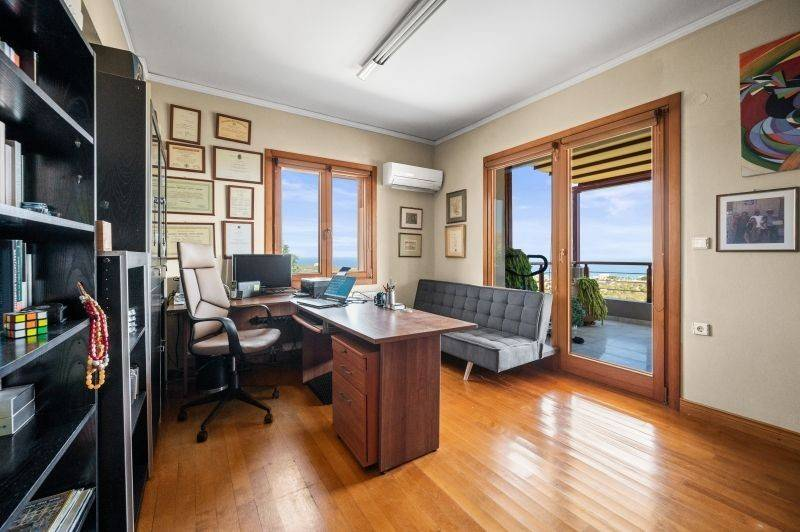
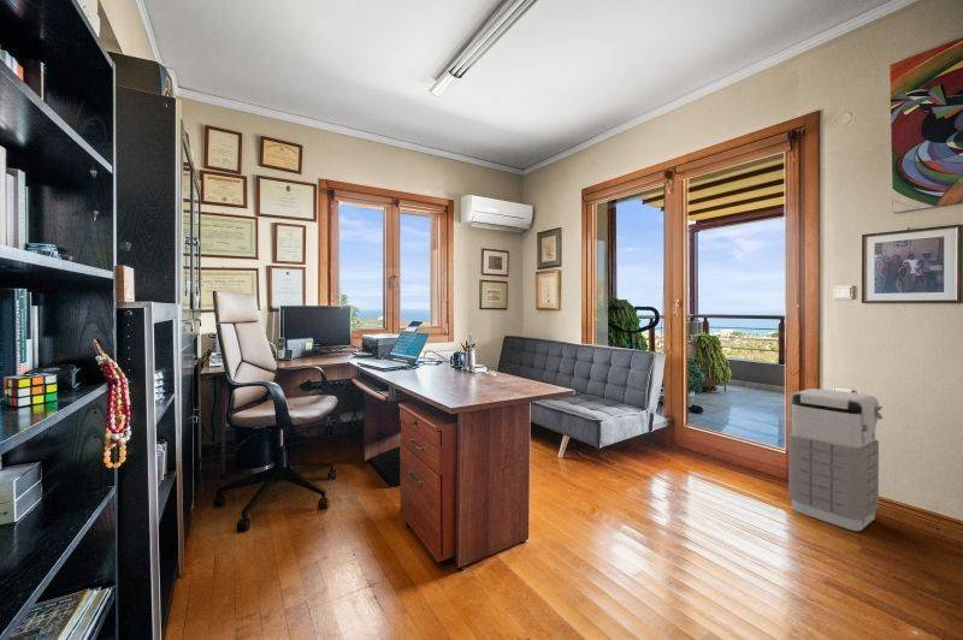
+ grenade (831, 452)
